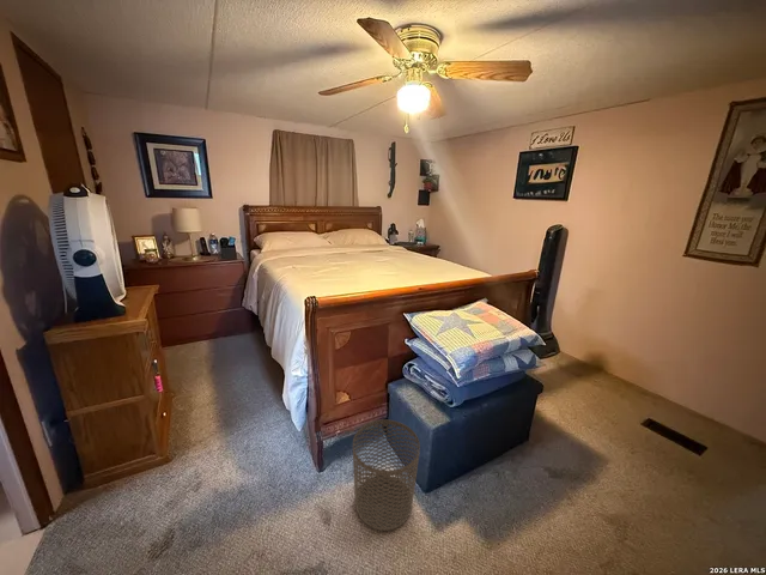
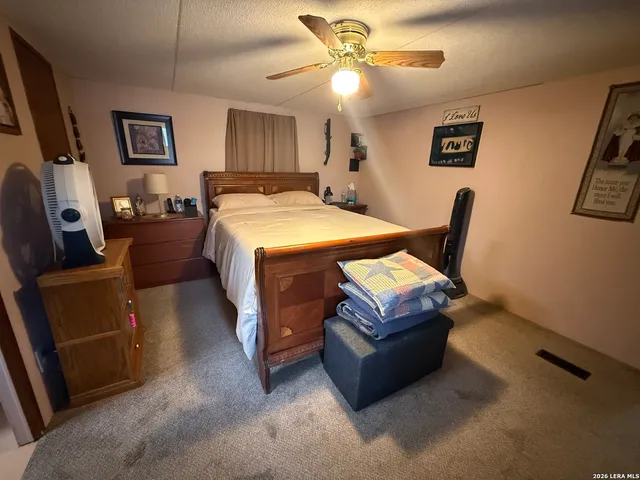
- waste bin (384, 473)
